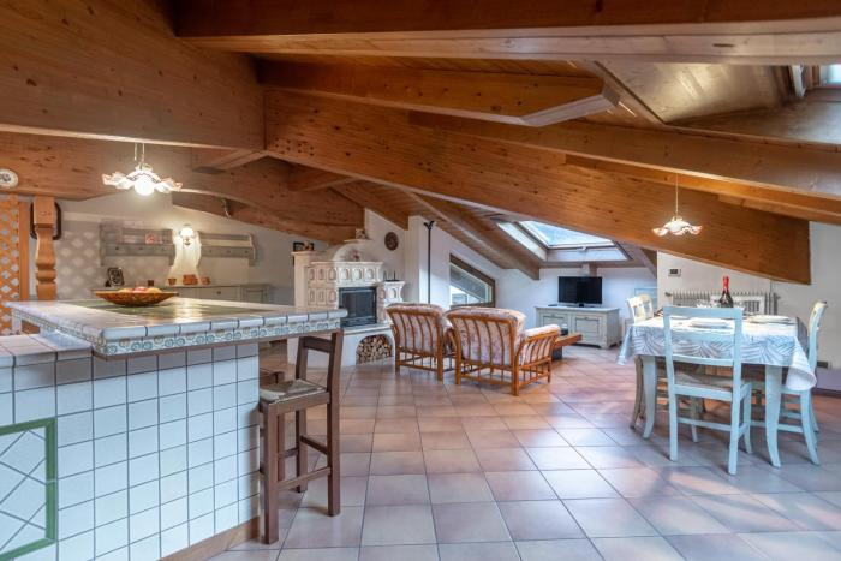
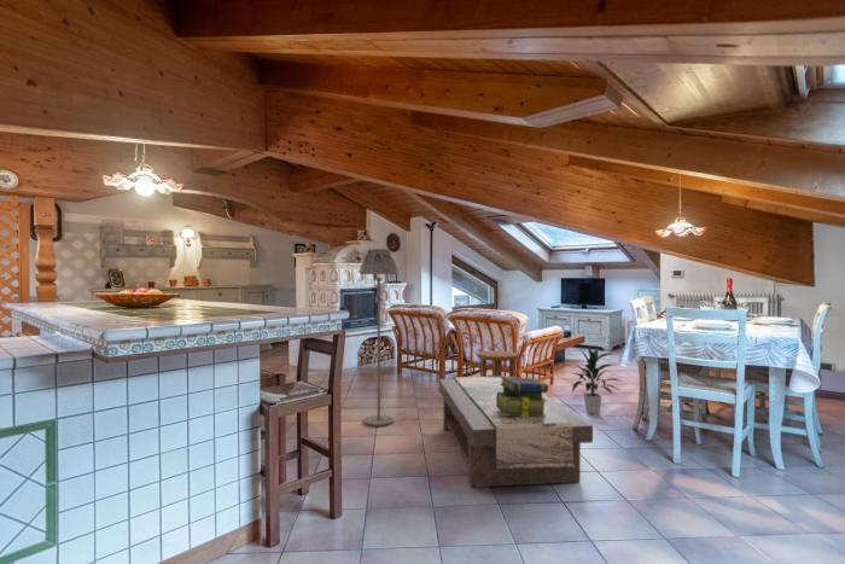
+ coffee table (501, 423)
+ side table (497, 376)
+ indoor plant (593, 379)
+ stack of books (521, 394)
+ floor lamp (378, 335)
